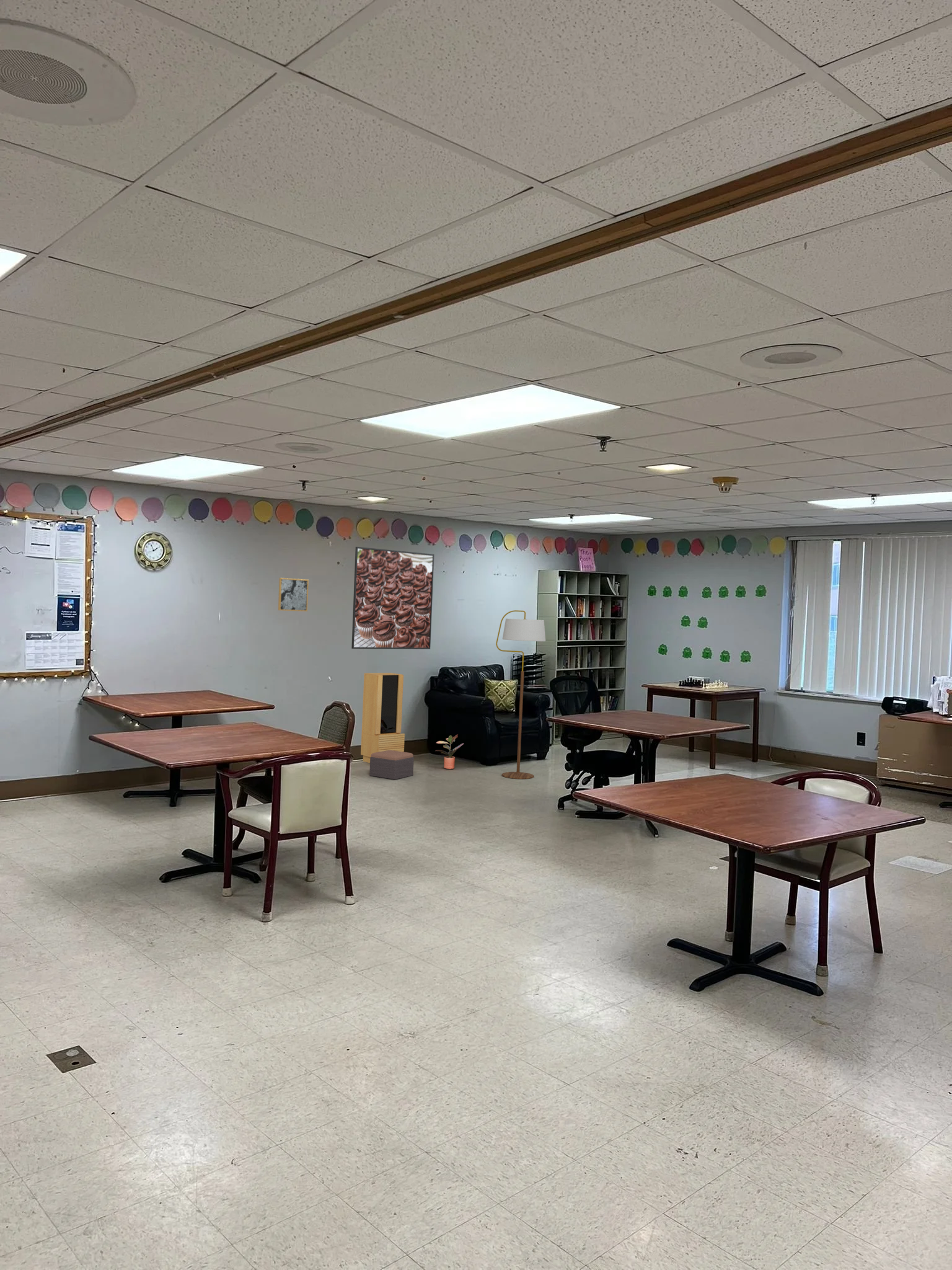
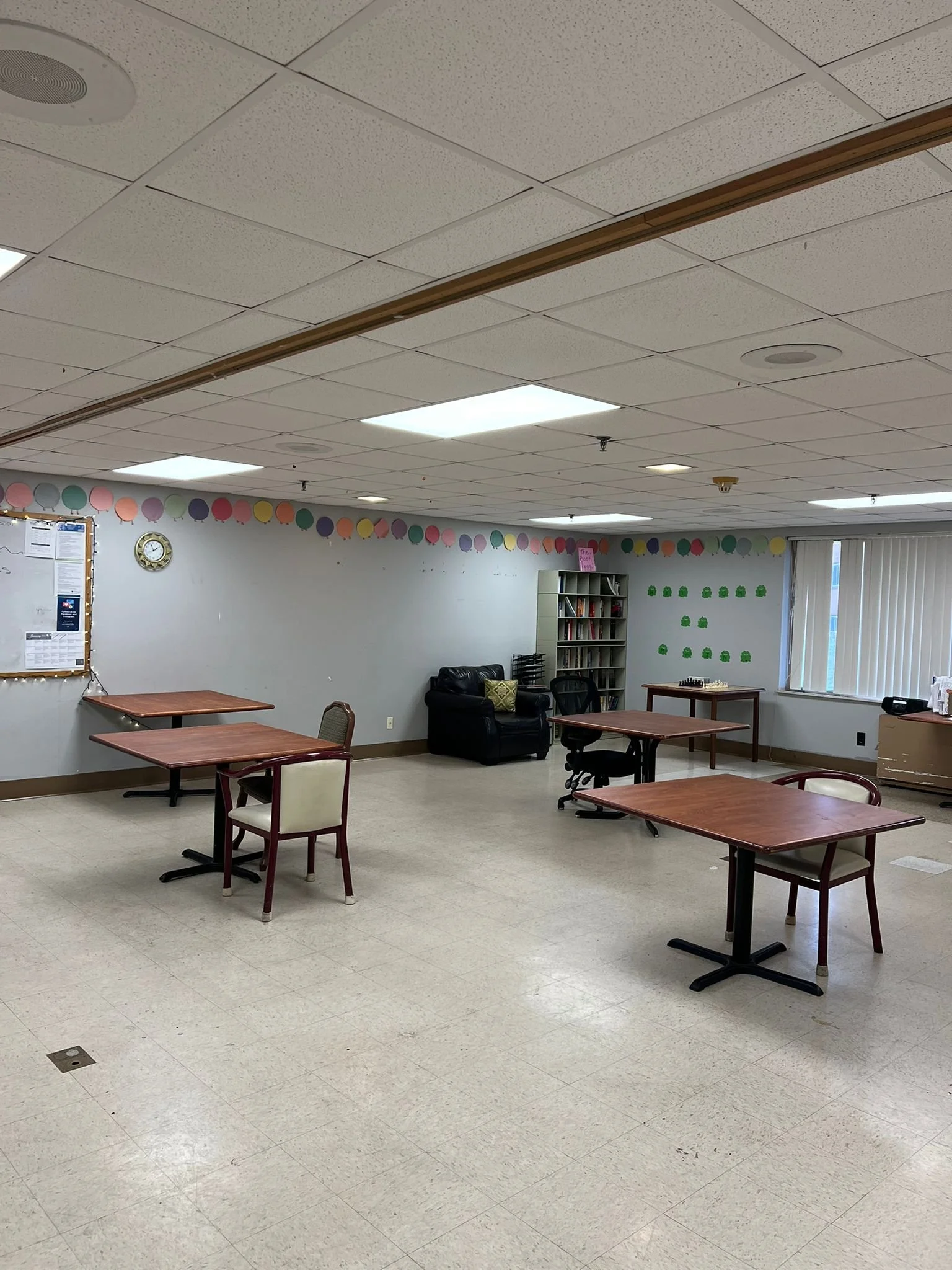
- floor lamp (520, 693)
- potted plant (449, 750)
- storage cabinet (384, 718)
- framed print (394, 600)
- footstool (392, 764)
- wall art (293, 595)
